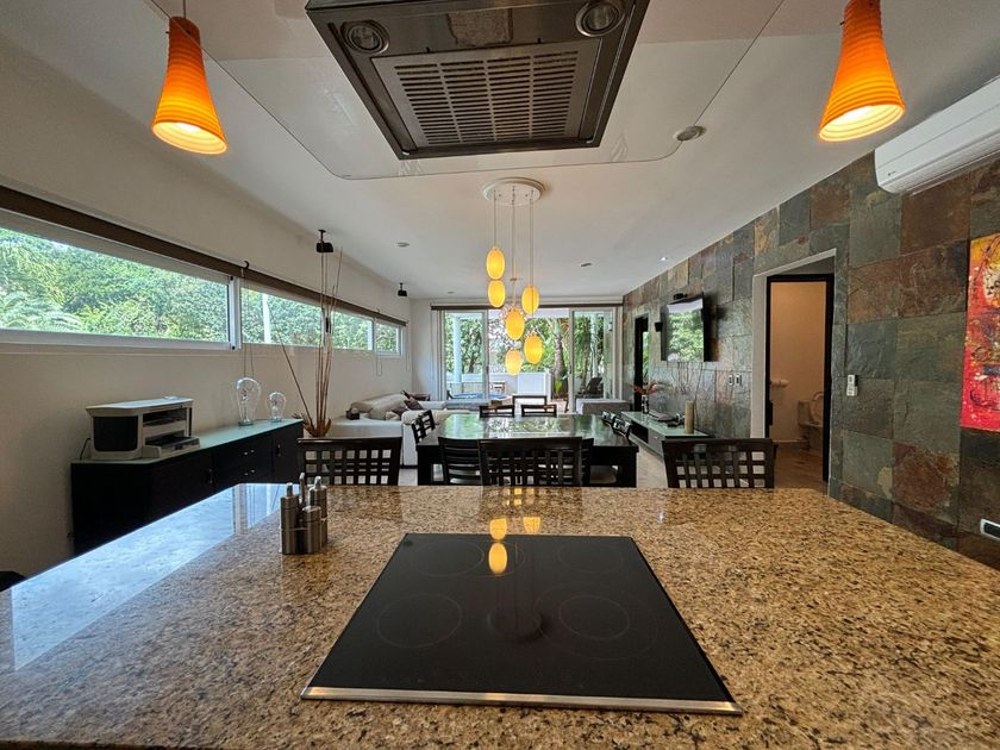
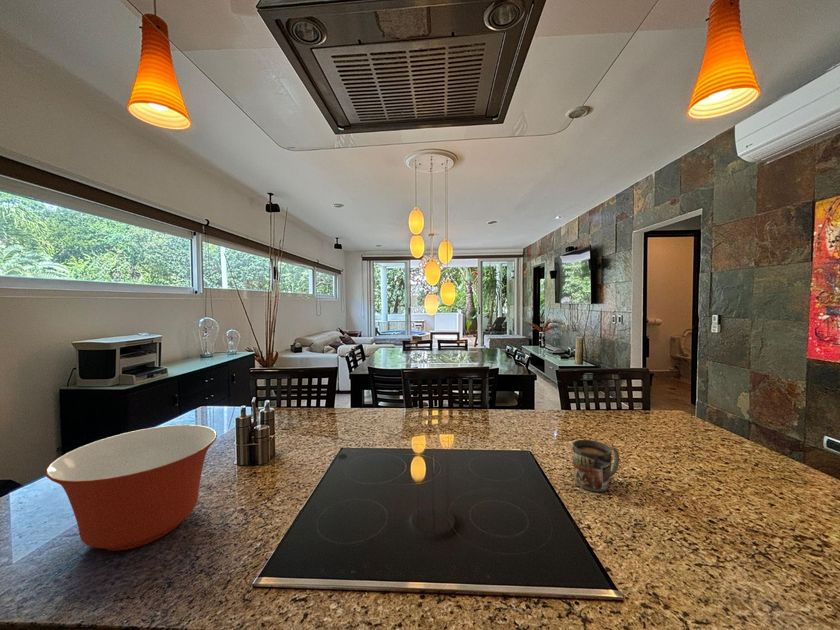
+ mug (597, 464)
+ mixing bowl (143, 487)
